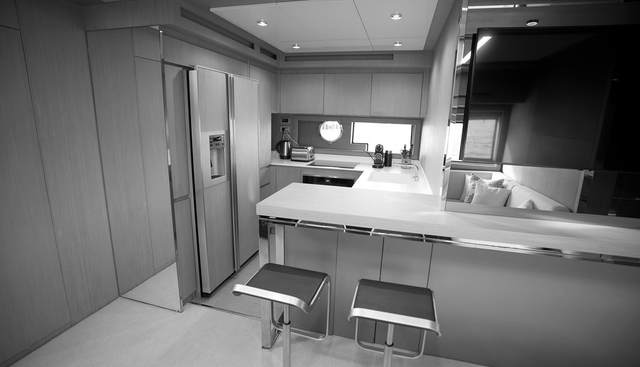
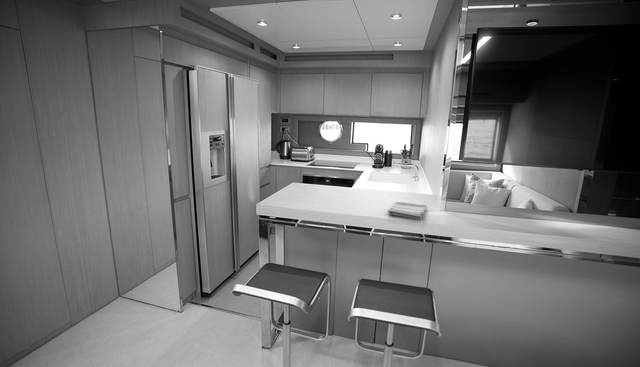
+ dish towel (407, 209)
